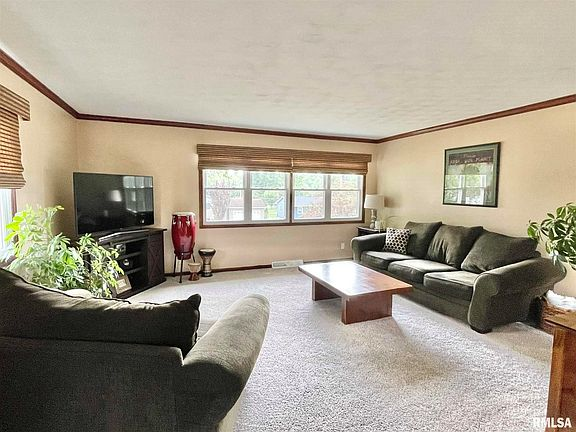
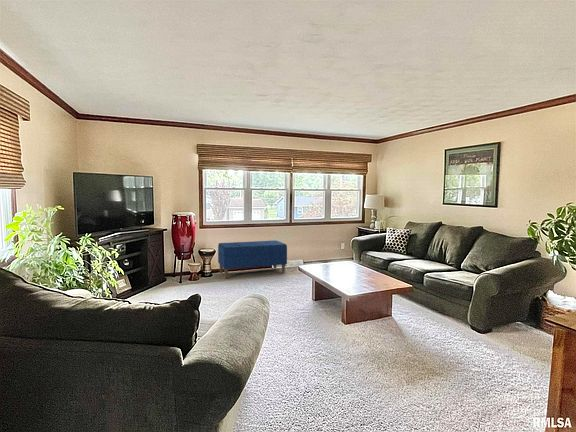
+ bench (252, 258)
